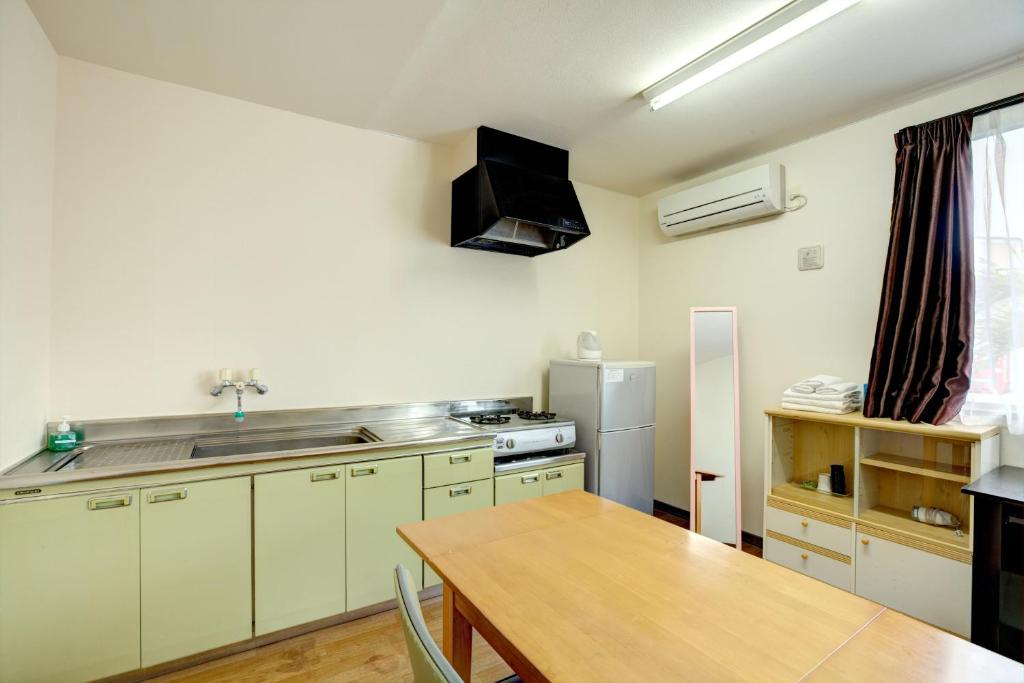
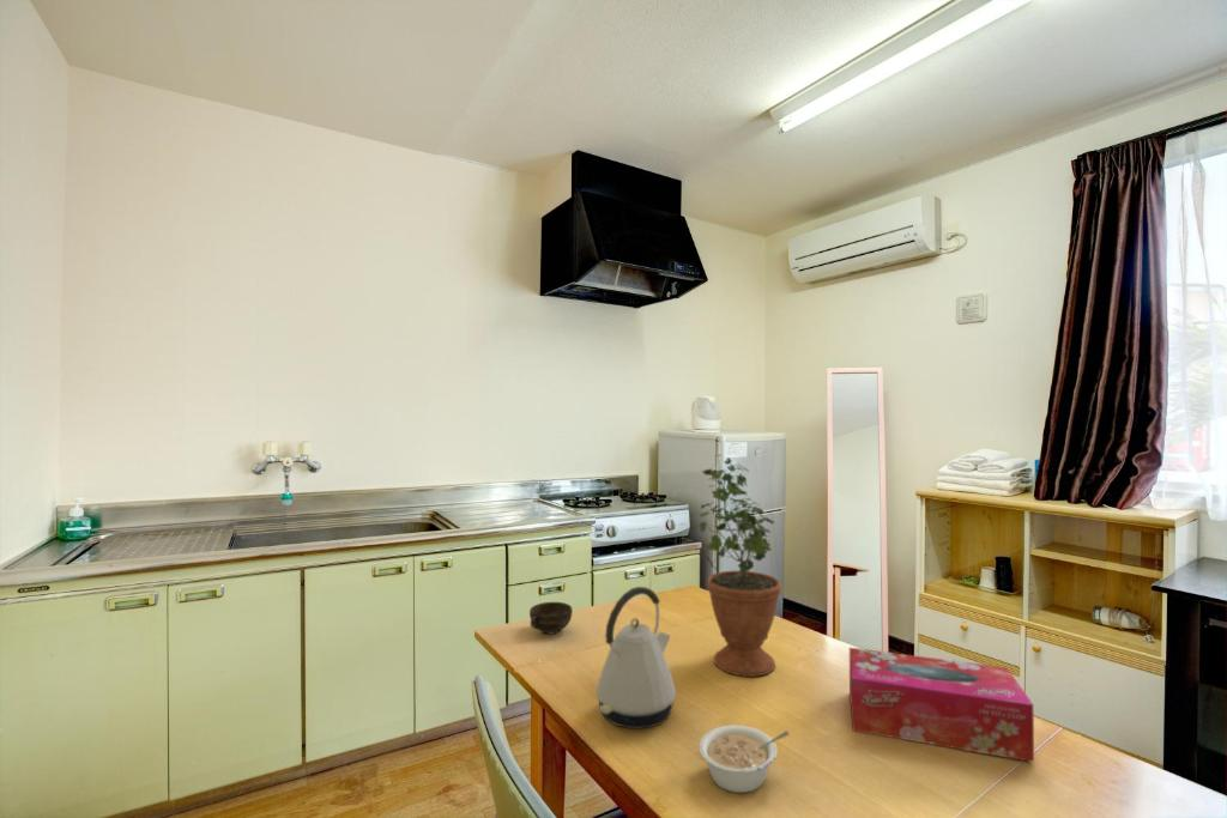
+ legume (739, 756)
+ tissue box (931, 698)
+ kettle (637, 649)
+ potted plant (733, 558)
+ cup (548, 620)
